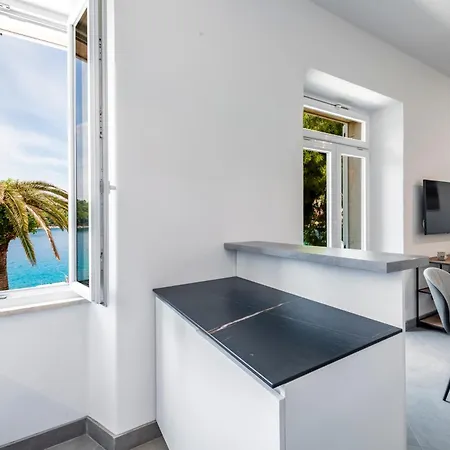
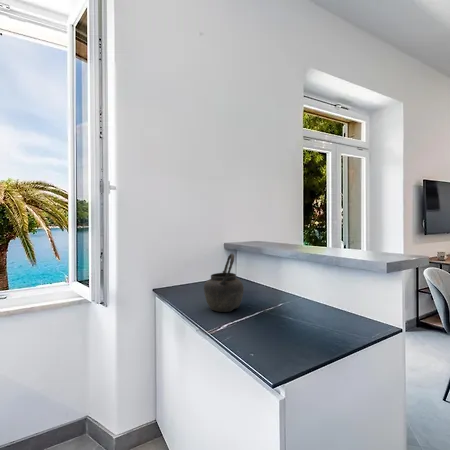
+ kettle (225, 279)
